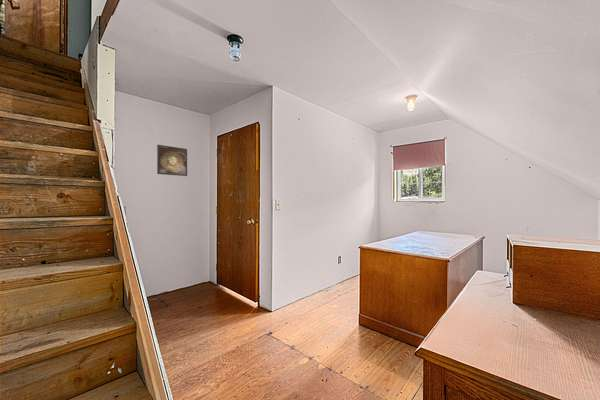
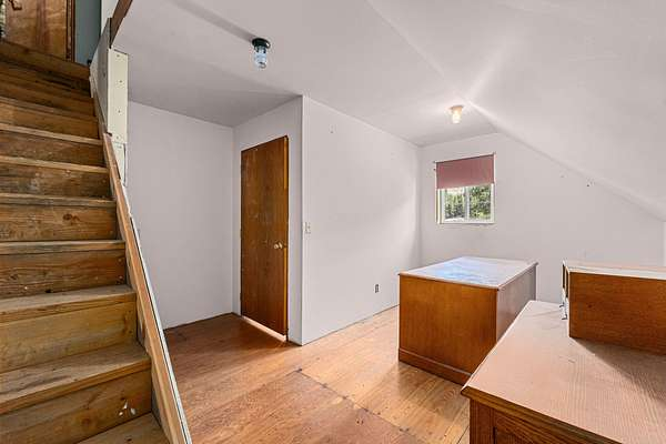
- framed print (172, 161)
